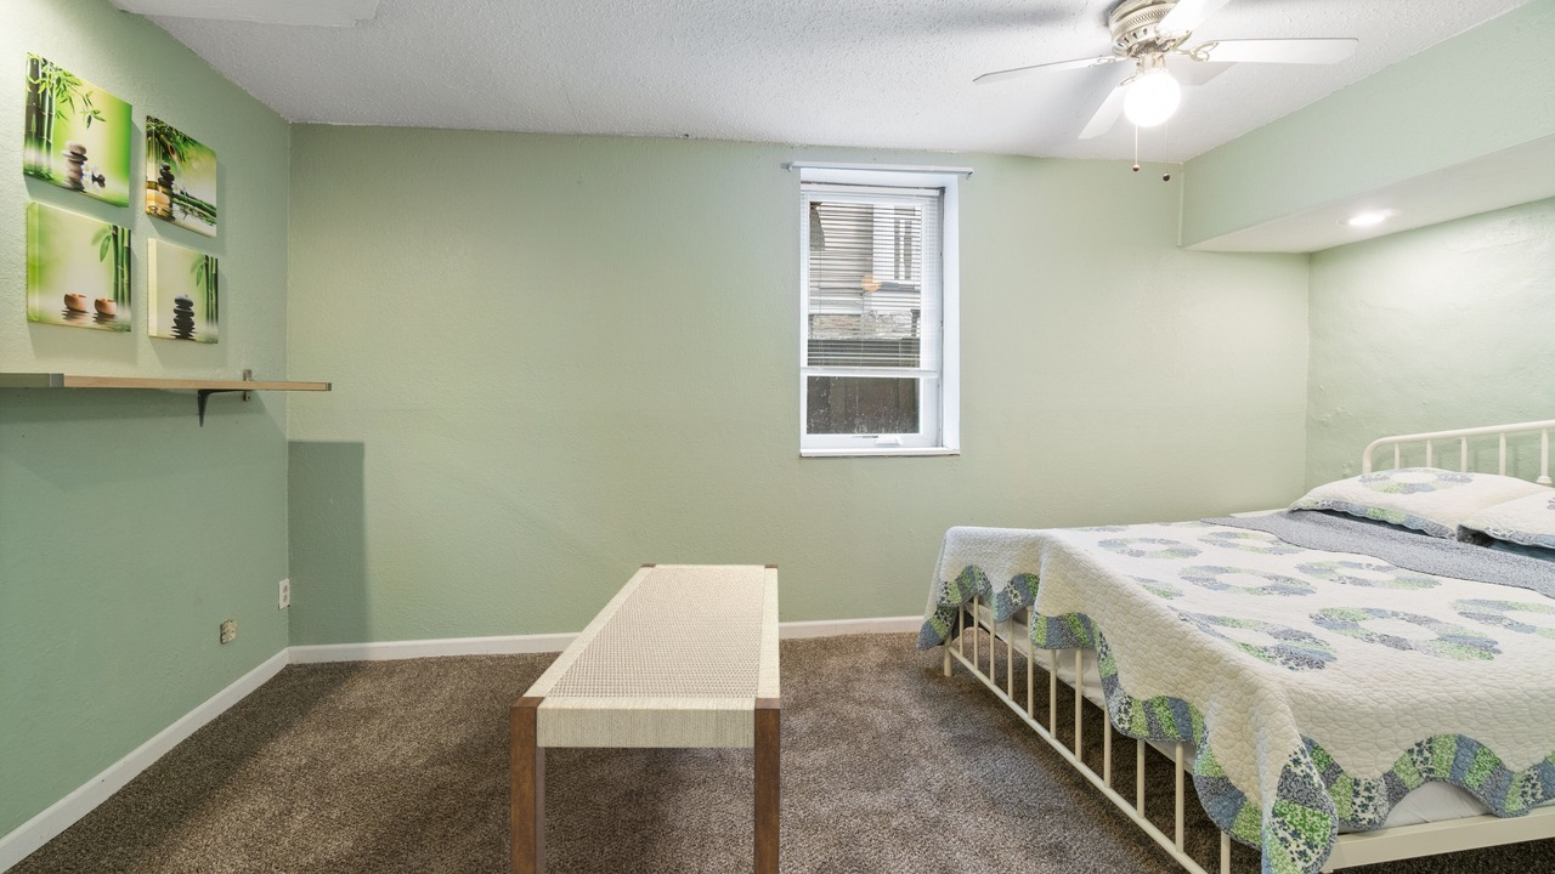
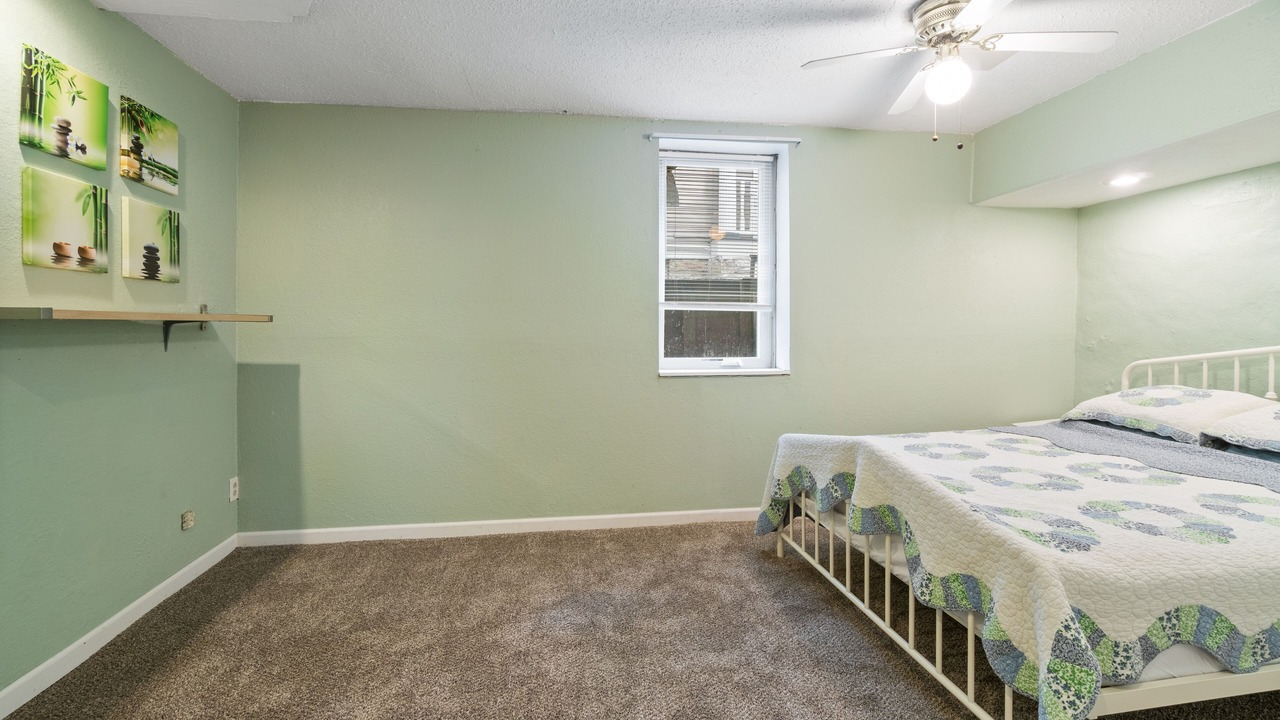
- bench (688, 691)
